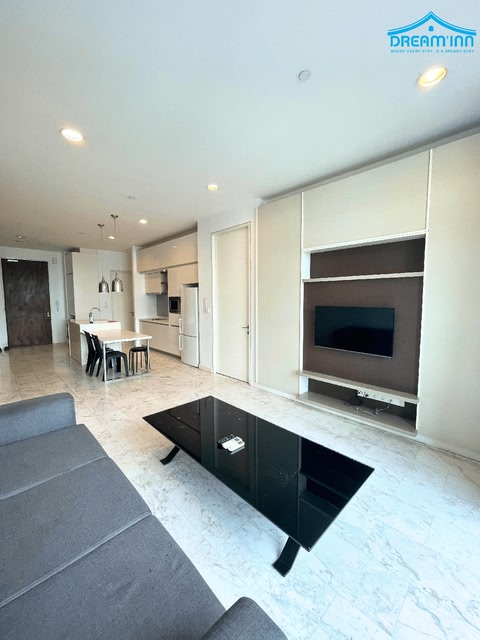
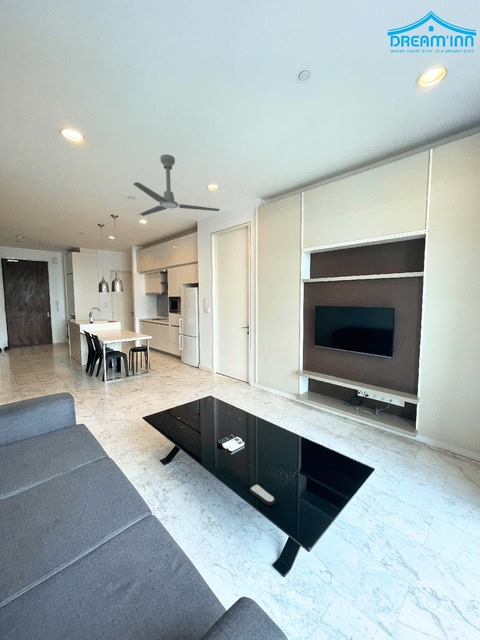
+ ceiling fan (169, 182)
+ remote control (262, 494)
